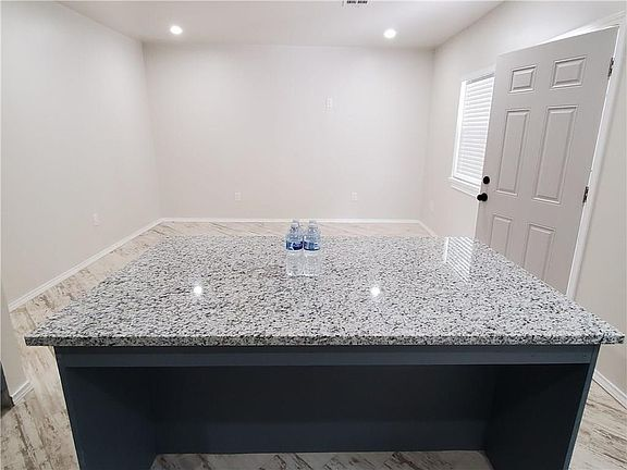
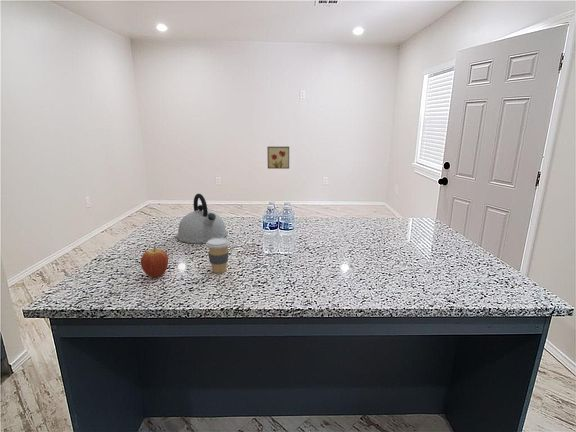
+ coffee cup (218, 255)
+ wall art (278, 157)
+ kettle (202, 215)
+ fruit (155, 261)
